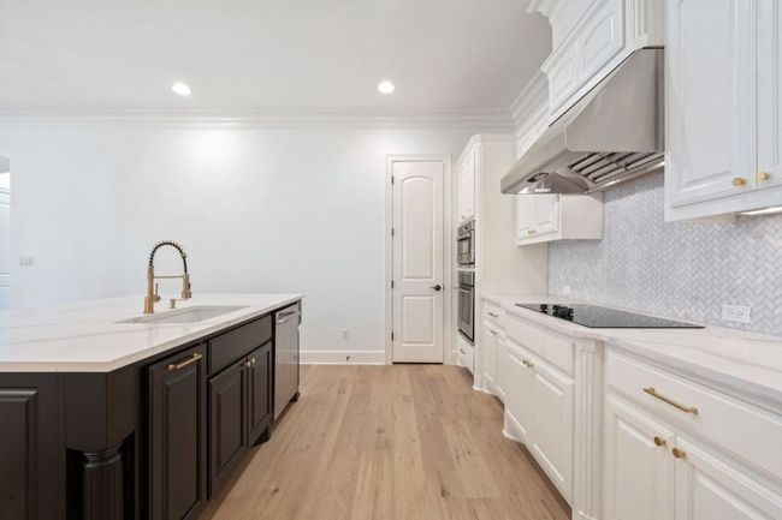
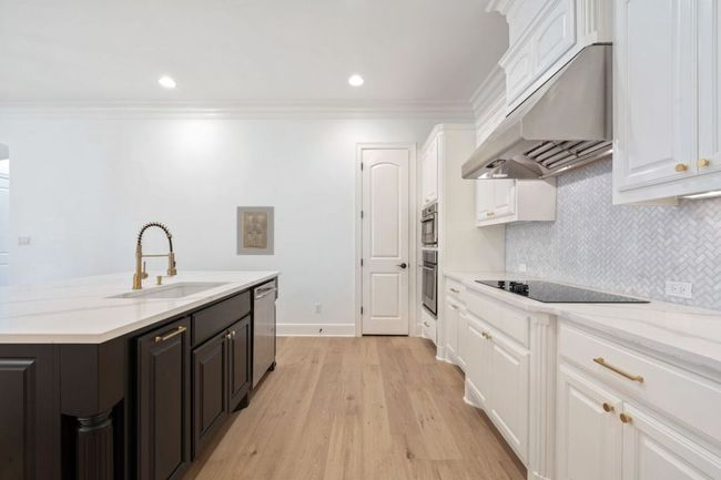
+ relief plaque (255, 231)
